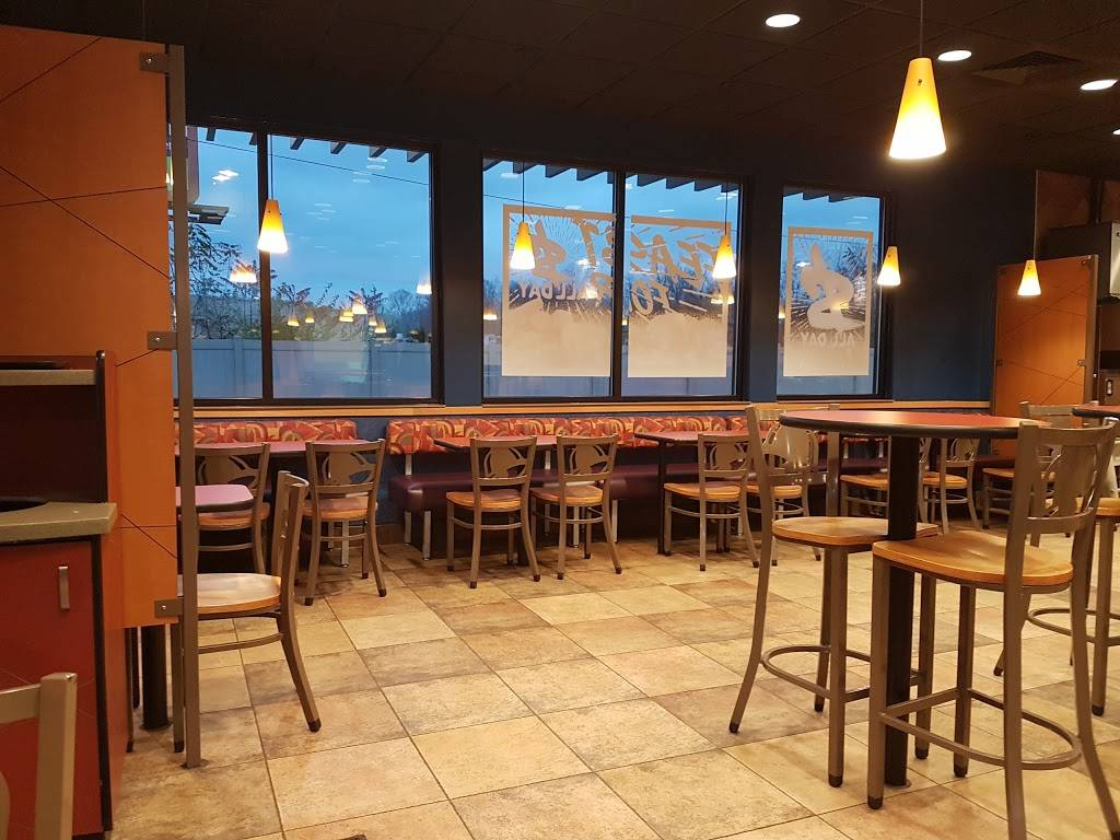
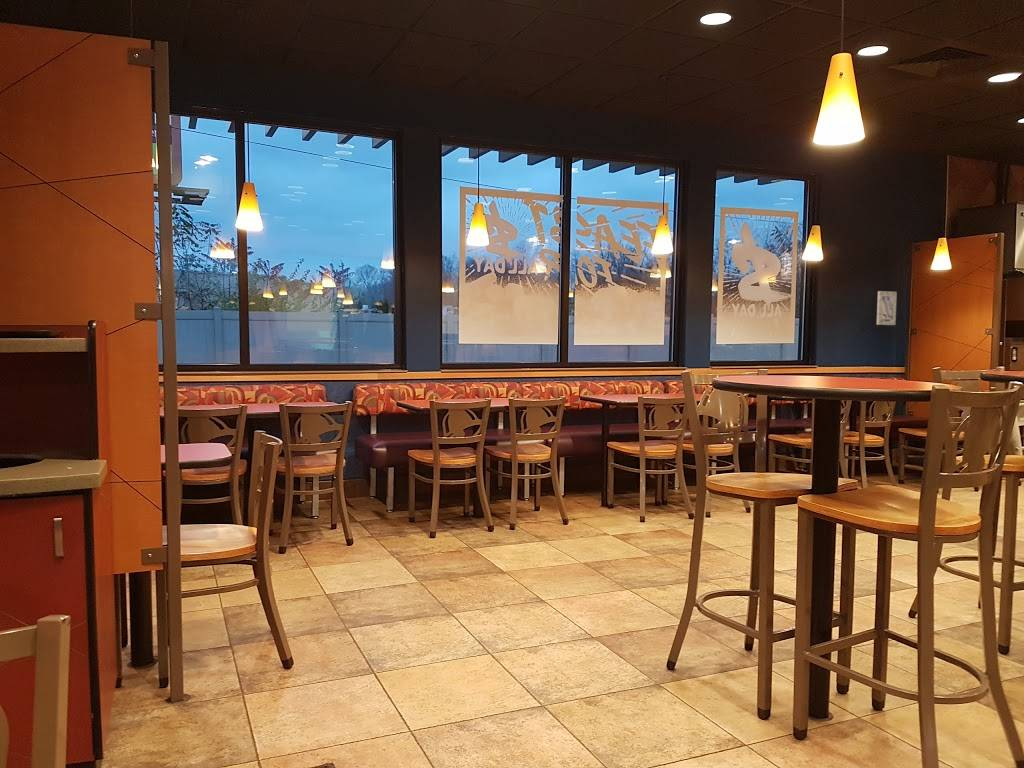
+ wall art (886, 308)
